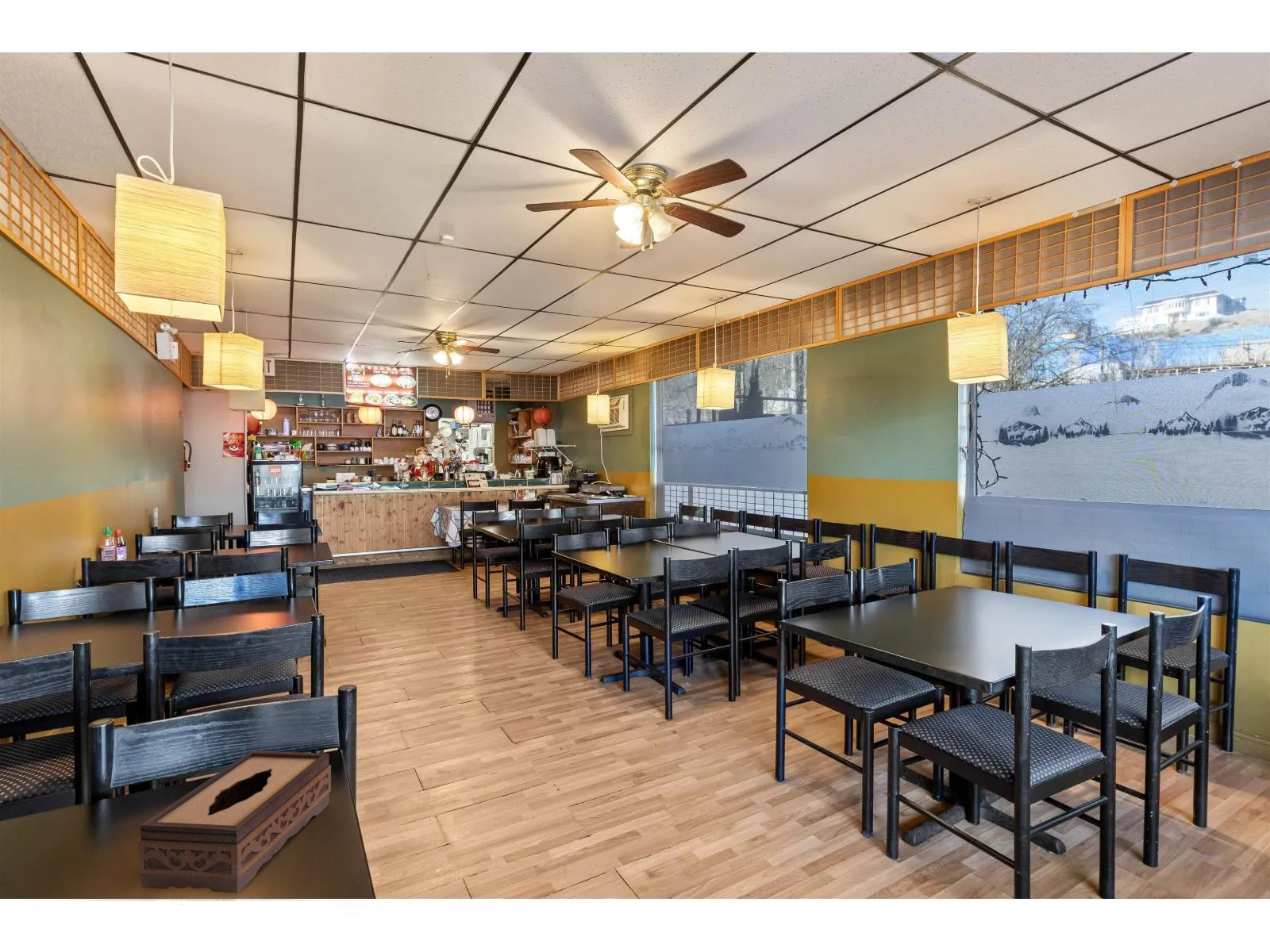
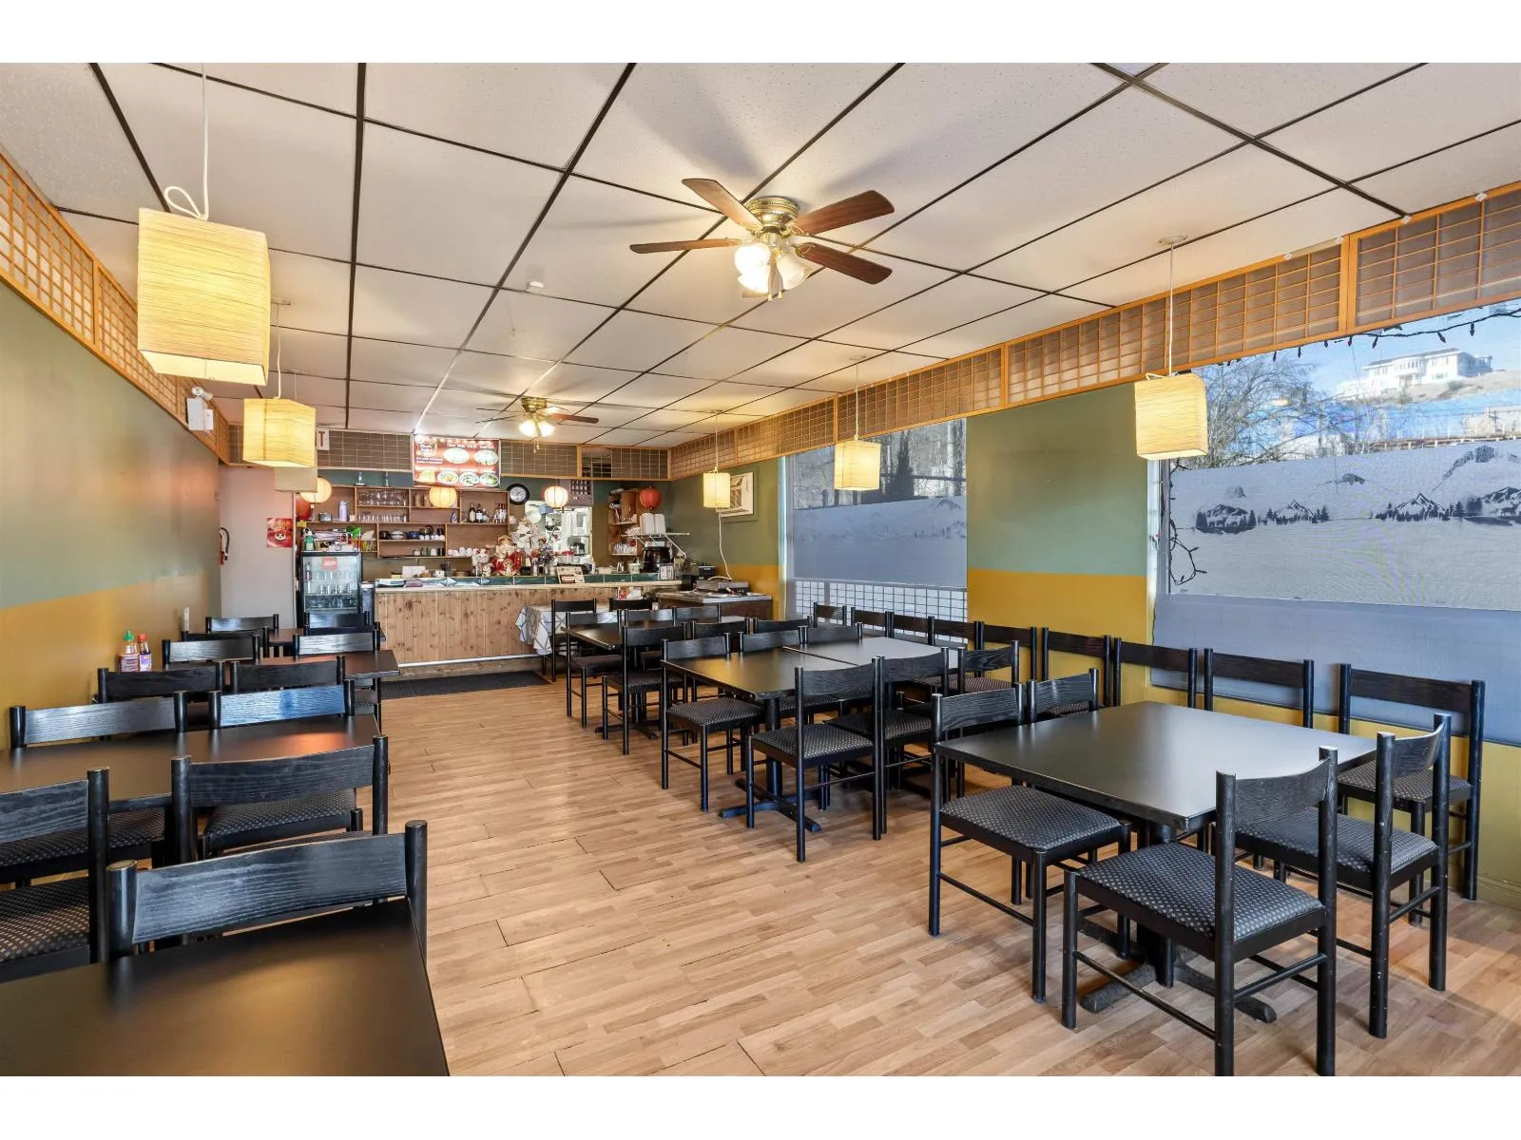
- tissue box (245, 813)
